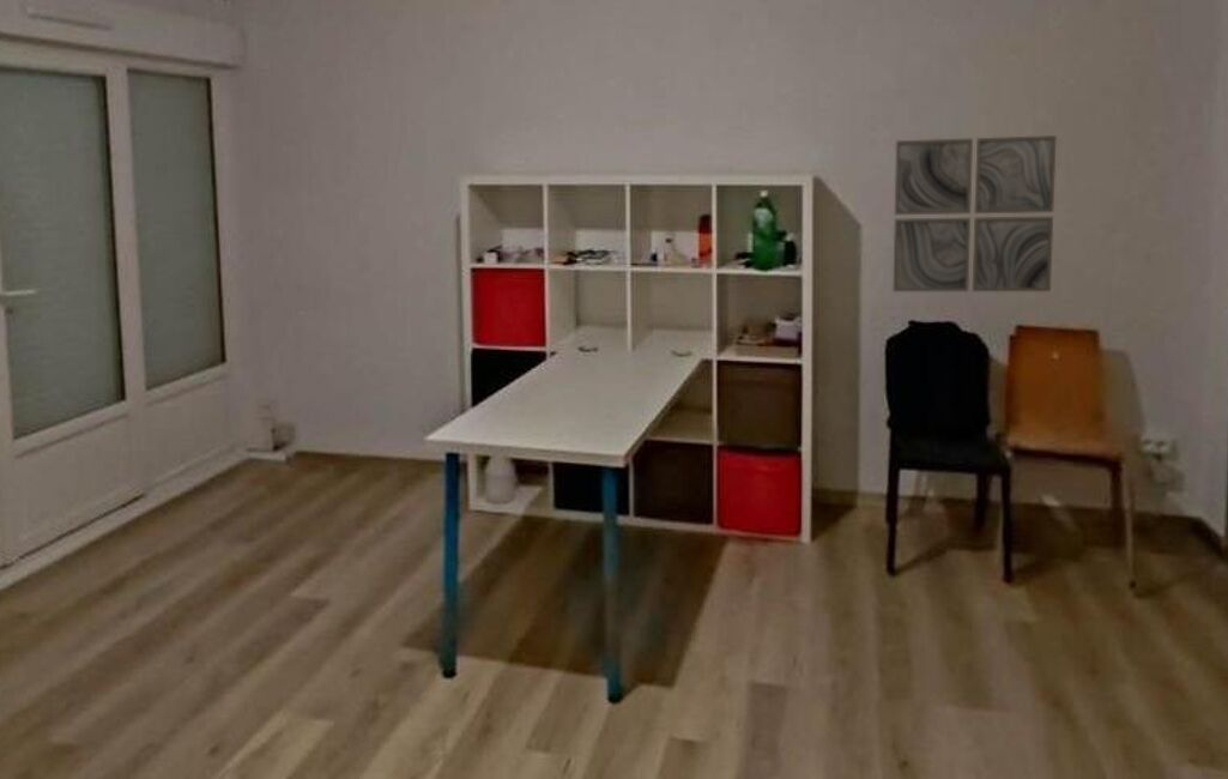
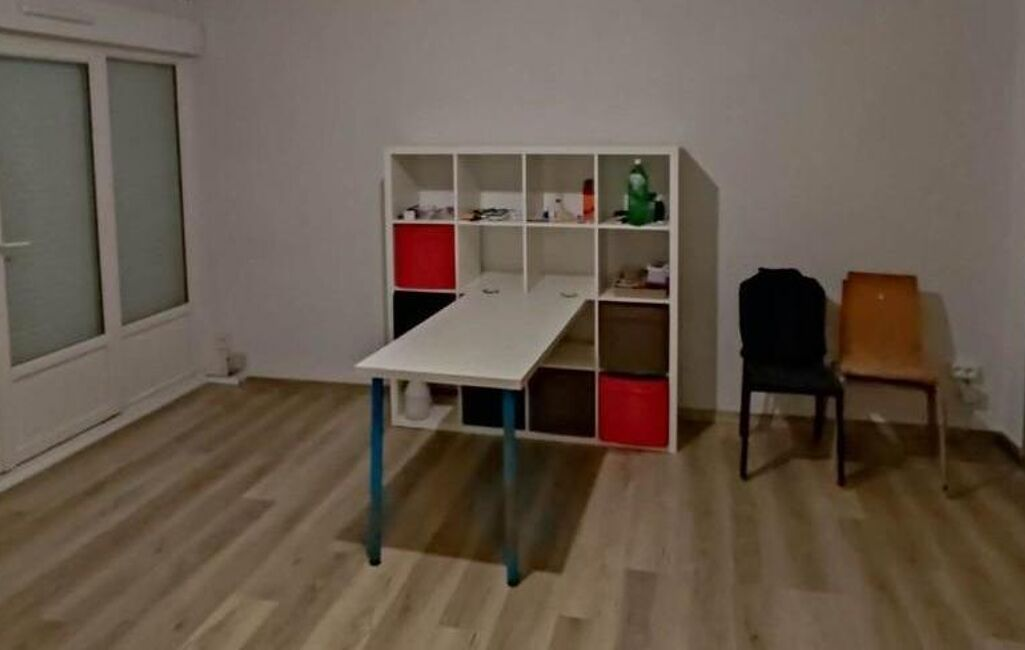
- wall art (974, 218)
